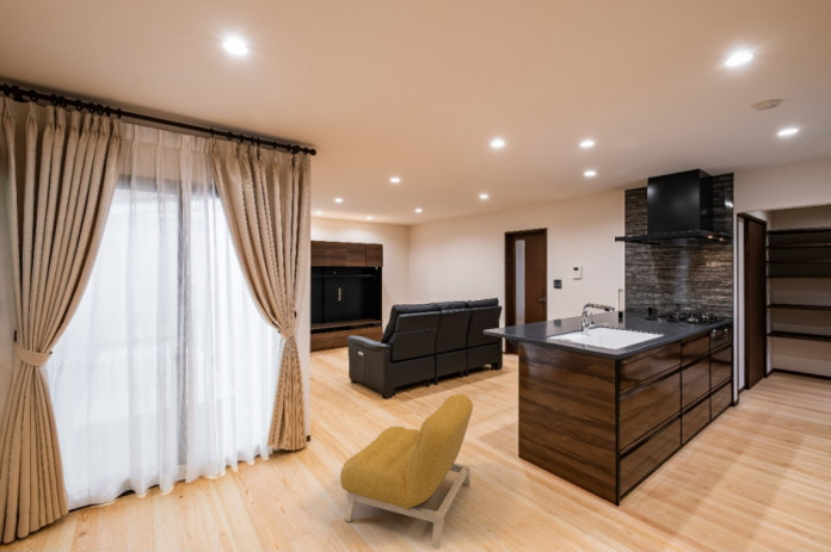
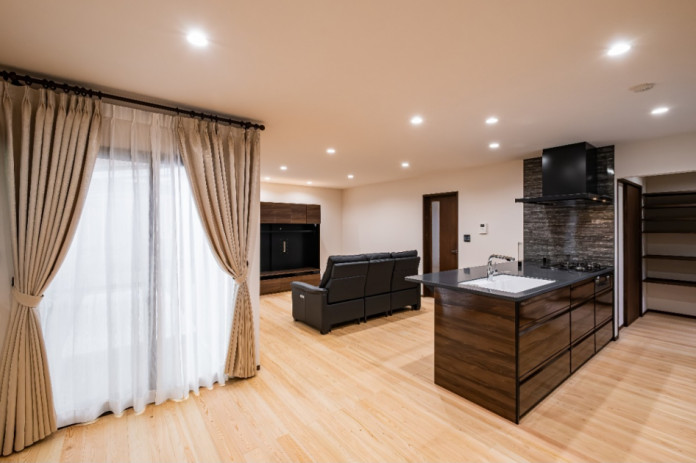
- armchair (411, 449)
